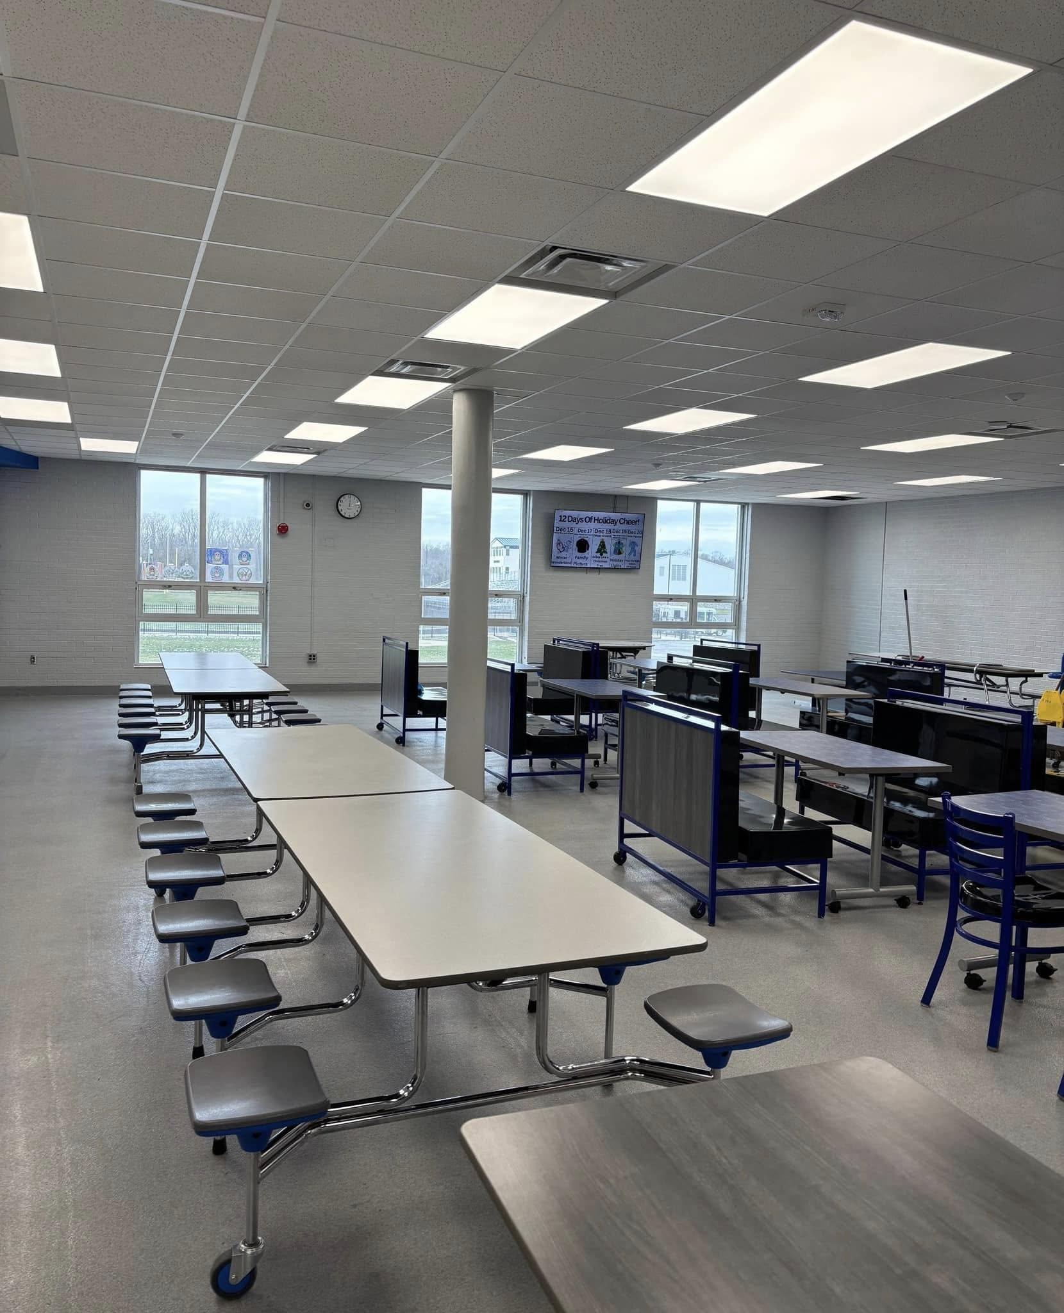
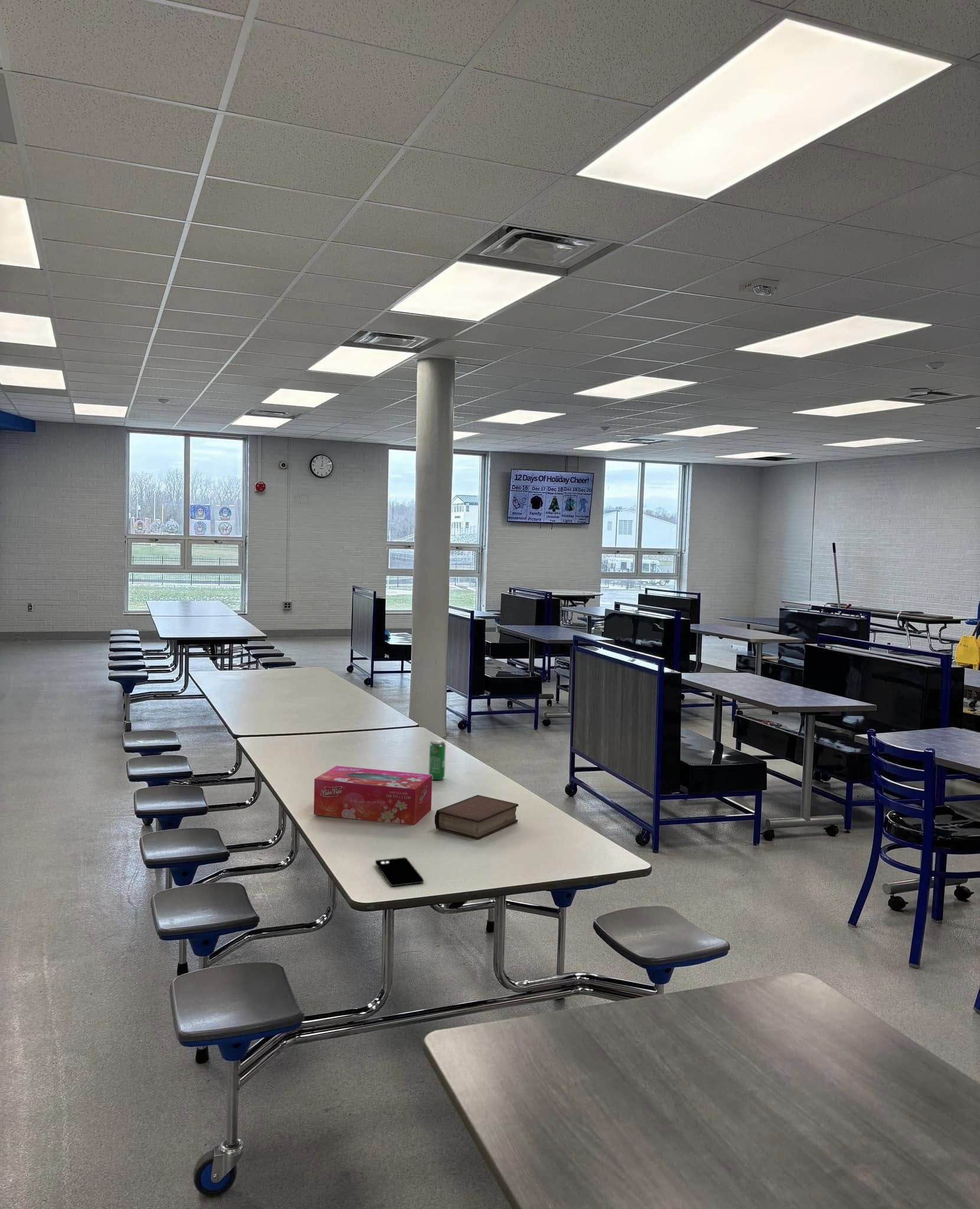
+ book (477, 816)
+ tissue box (374, 794)
+ smartphone (398, 871)
+ beverage can (437, 760)
